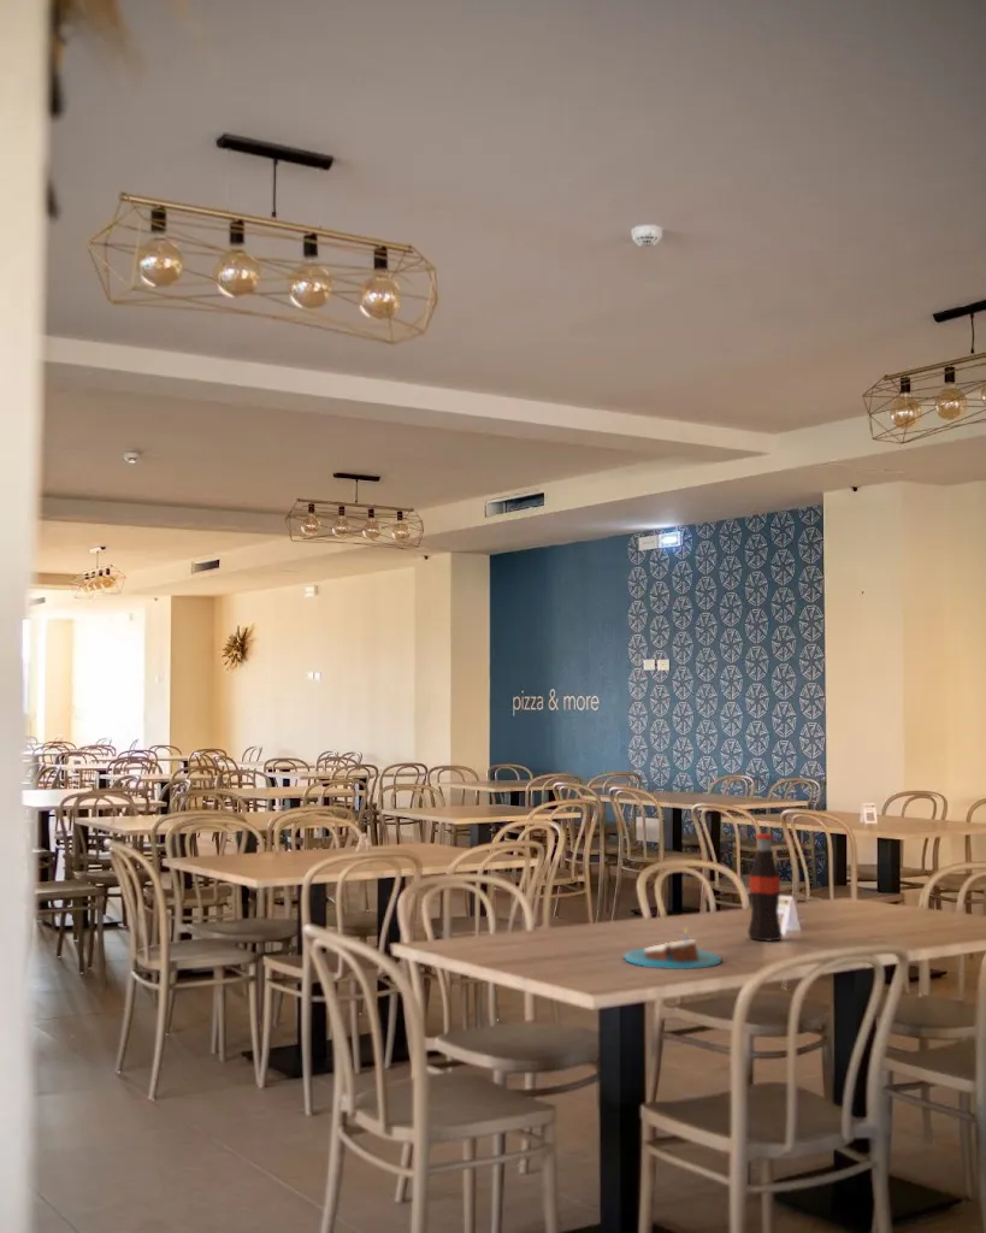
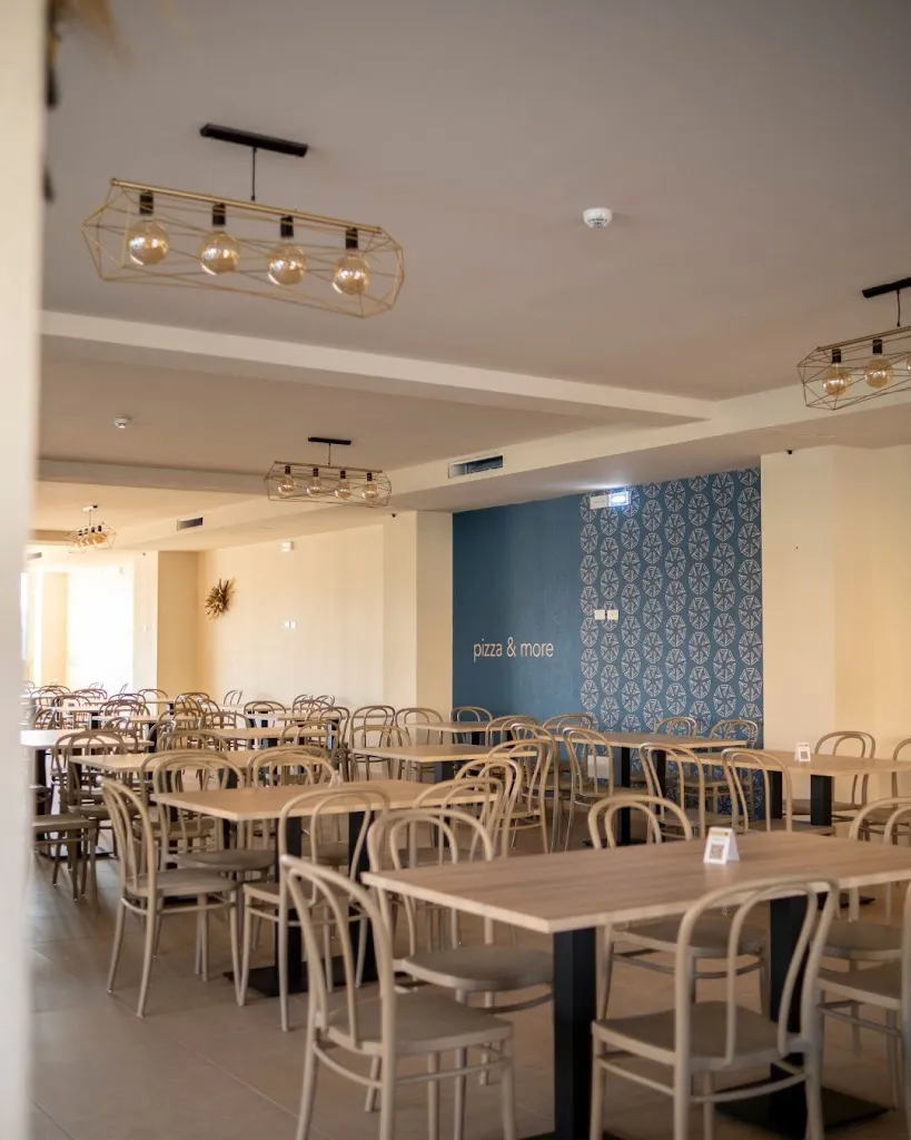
- bottle (764, 885)
- candle (672, 943)
